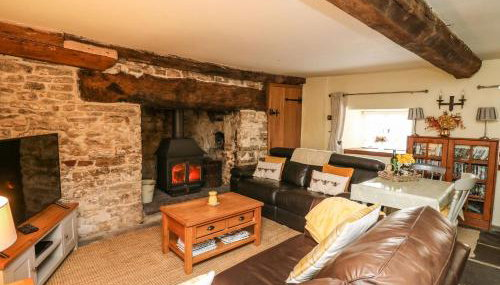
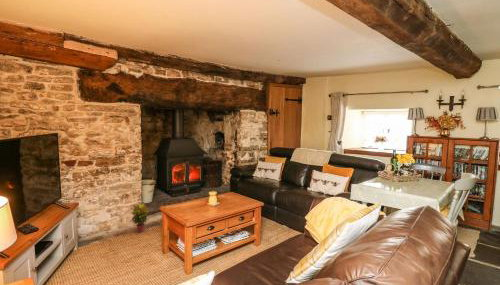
+ potted plant (140, 217)
